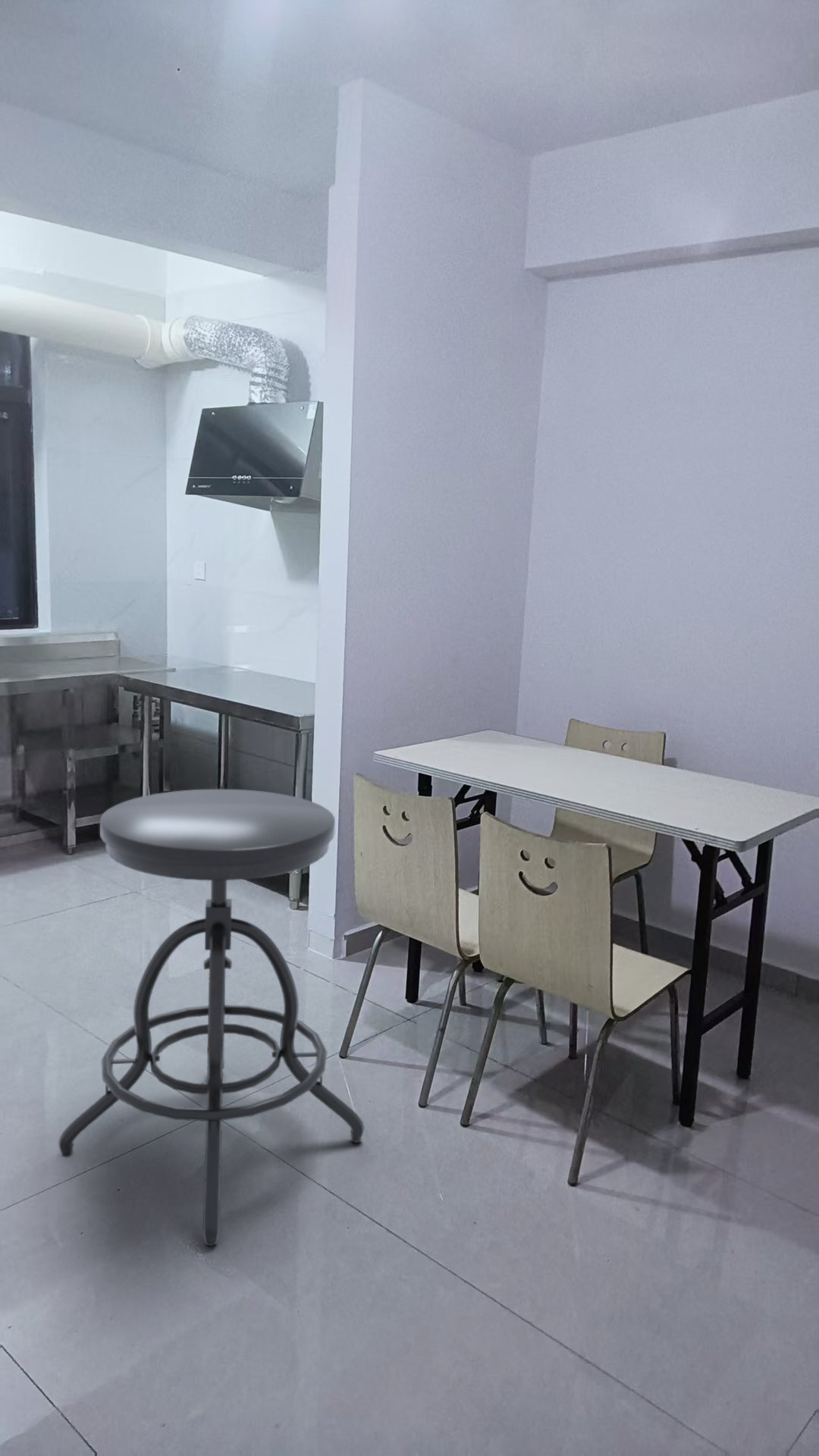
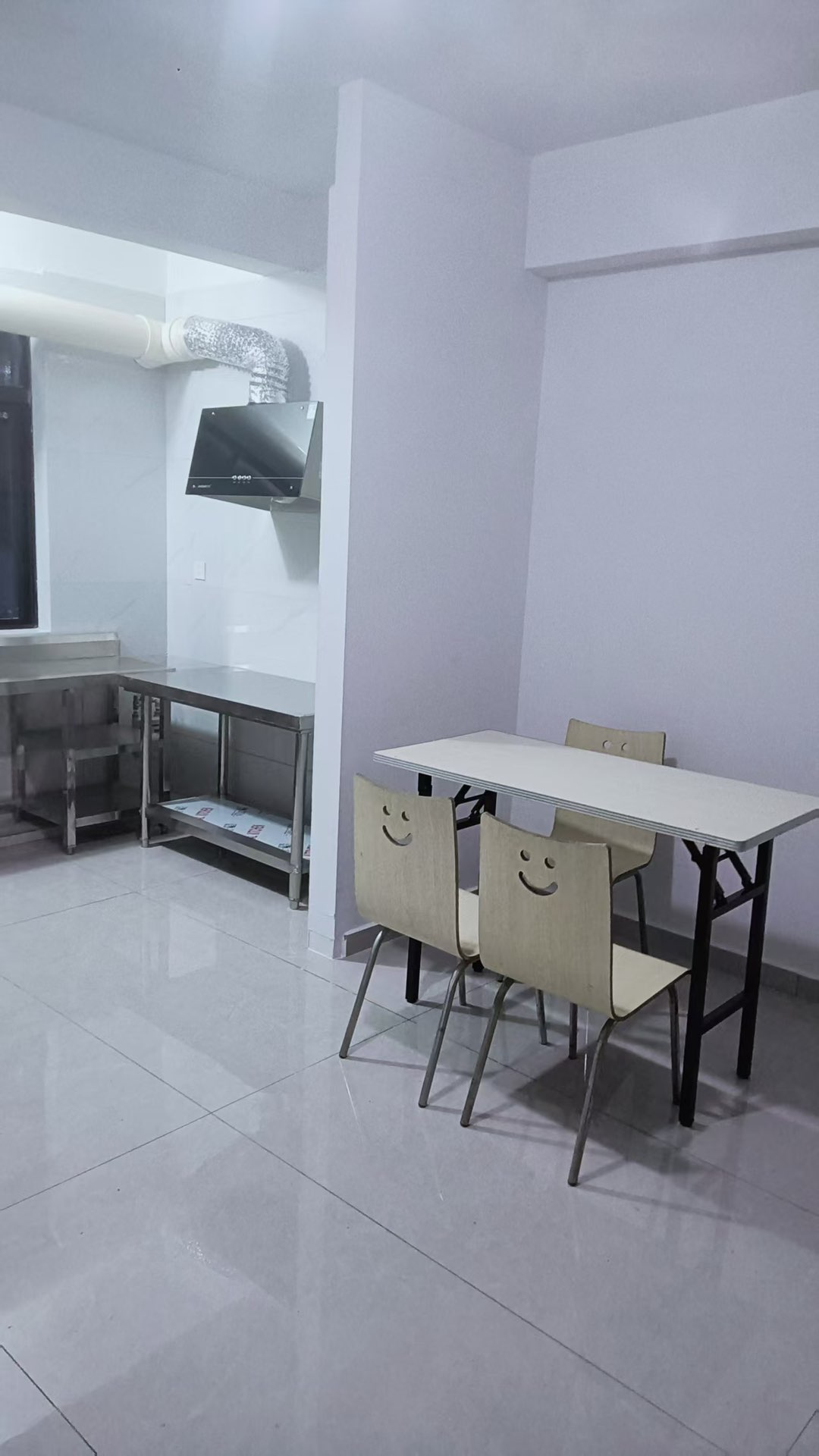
- stool (217, 986)
